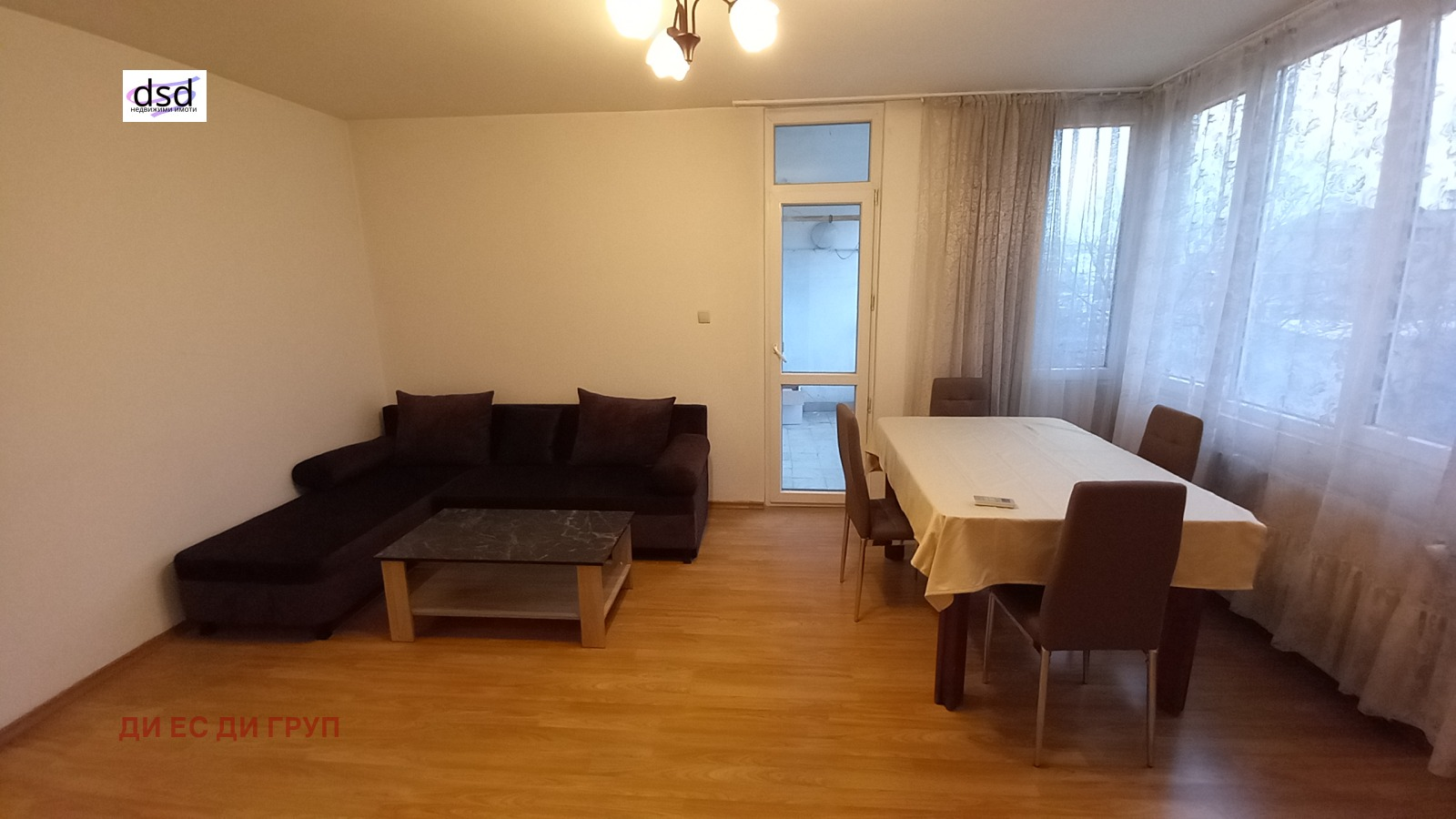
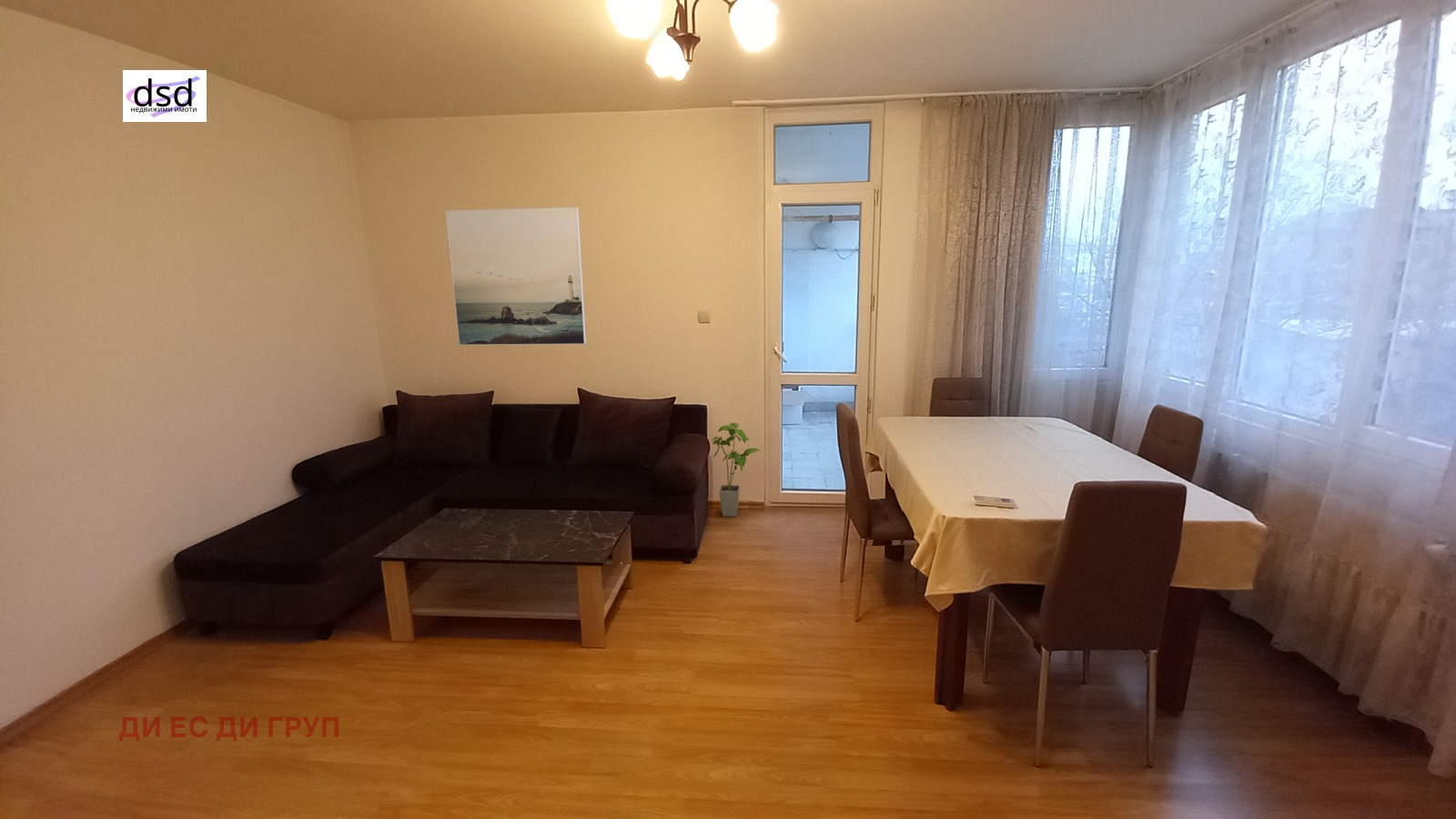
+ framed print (517, 278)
+ house plant (735, 469)
